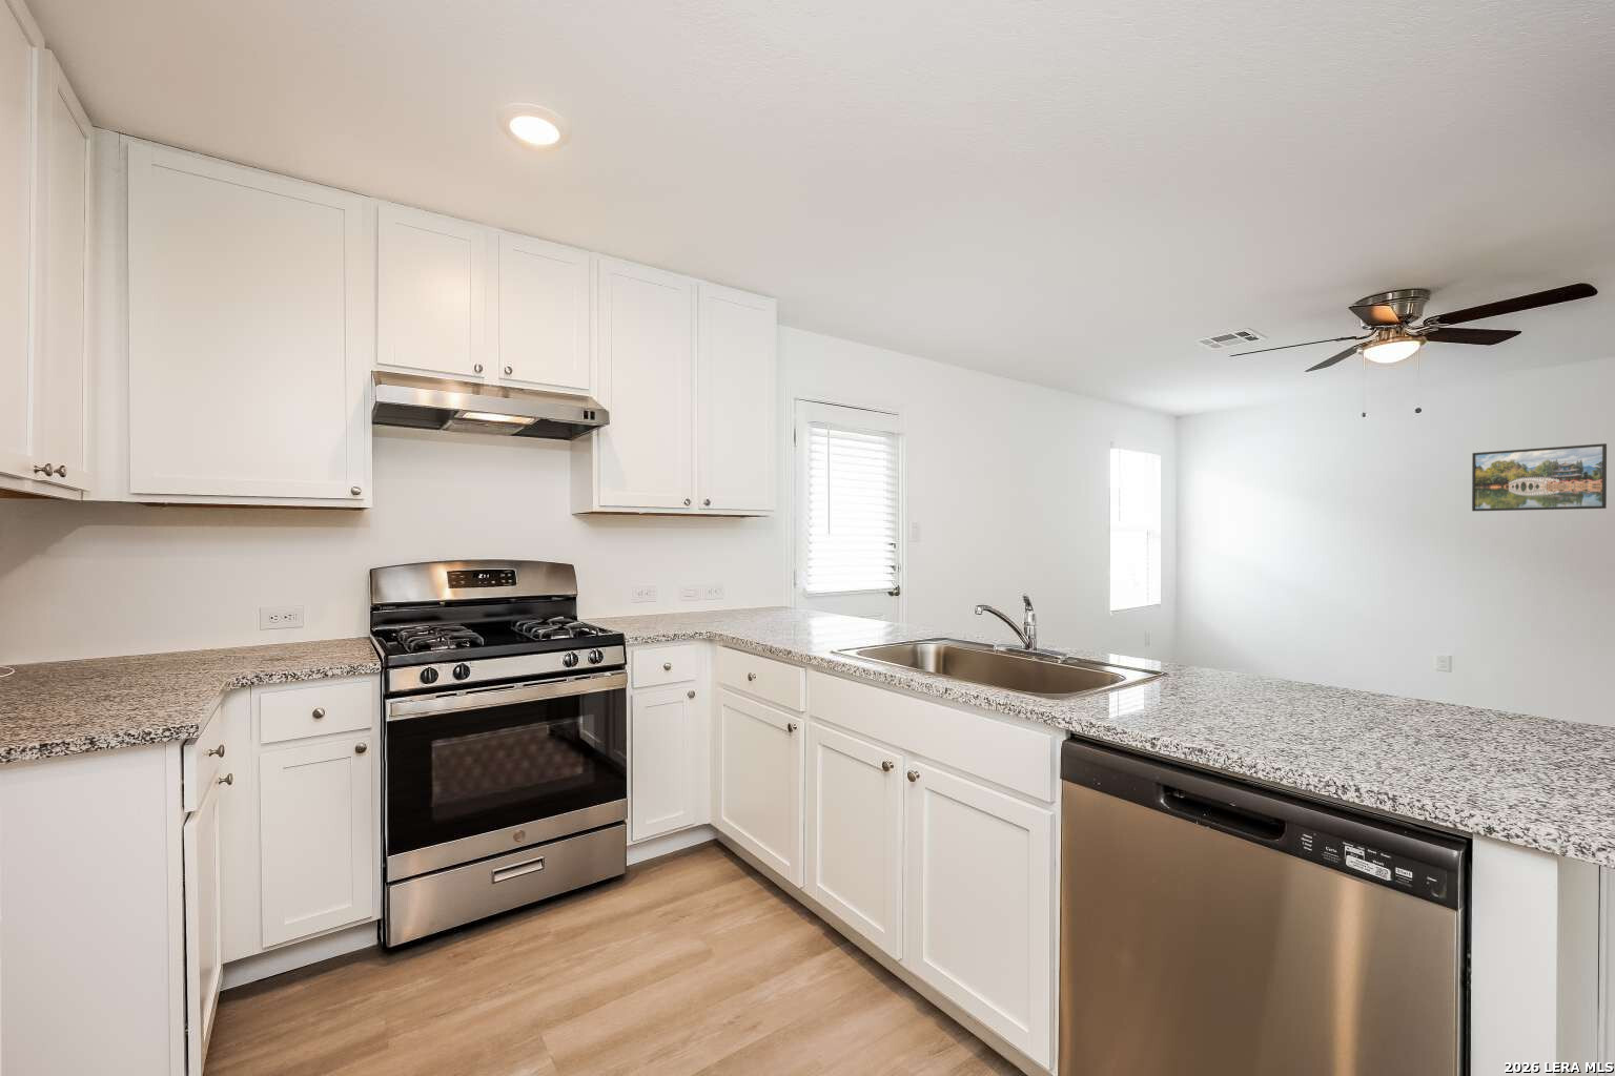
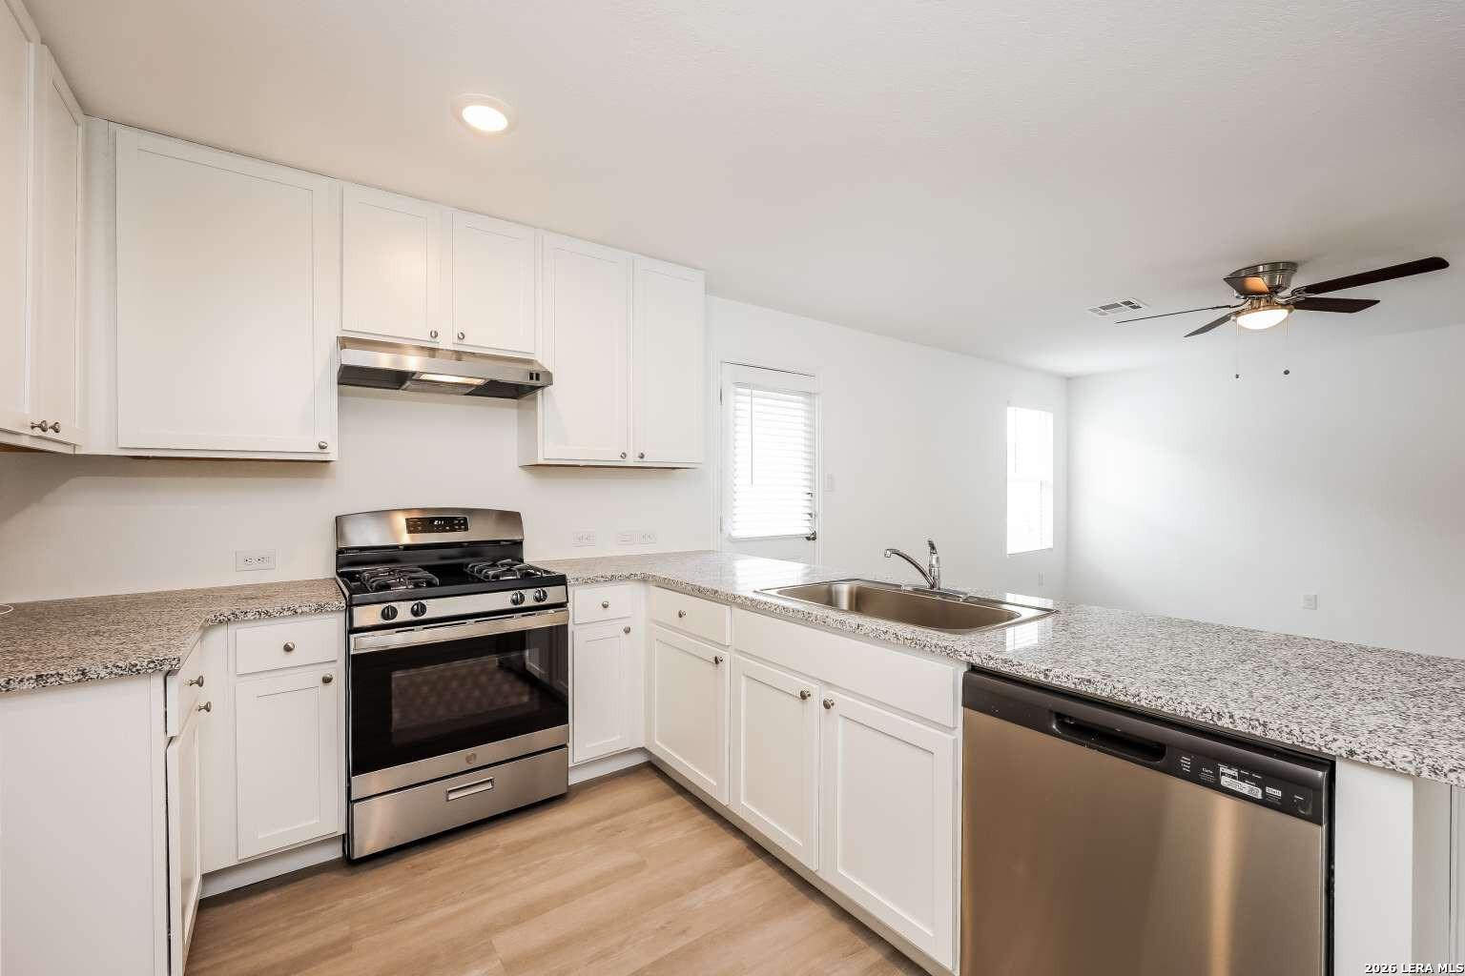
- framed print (1536, 479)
